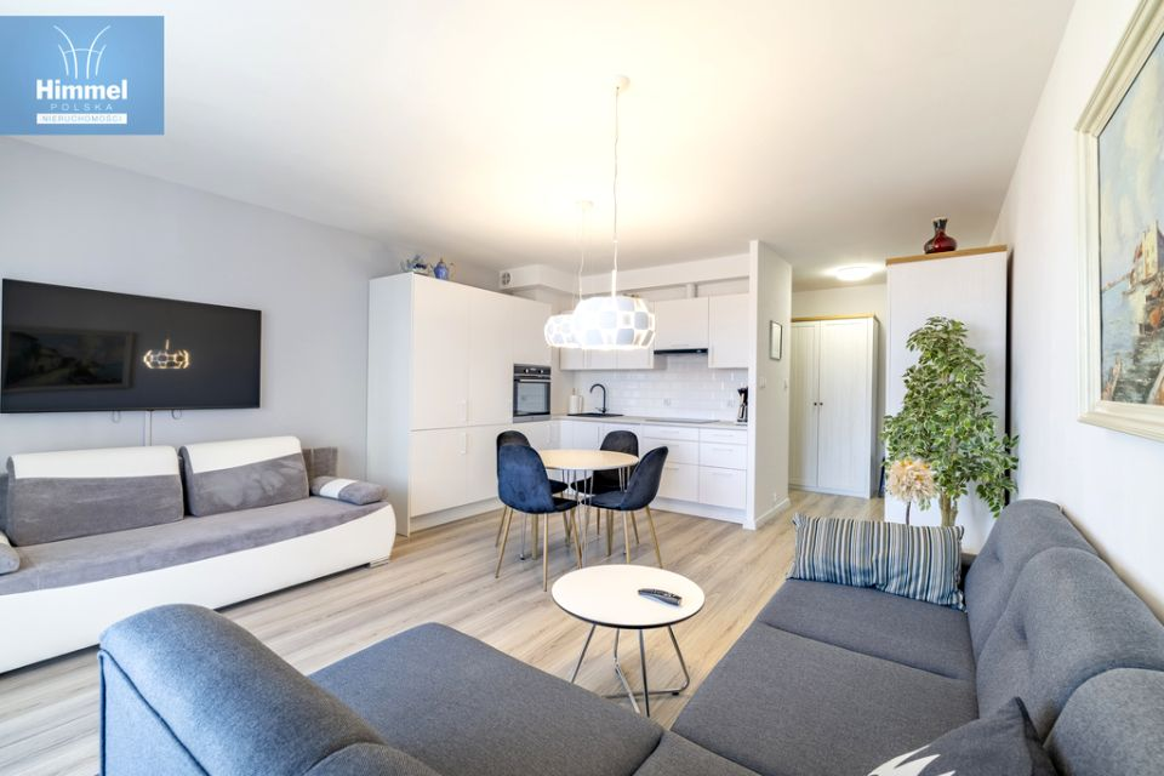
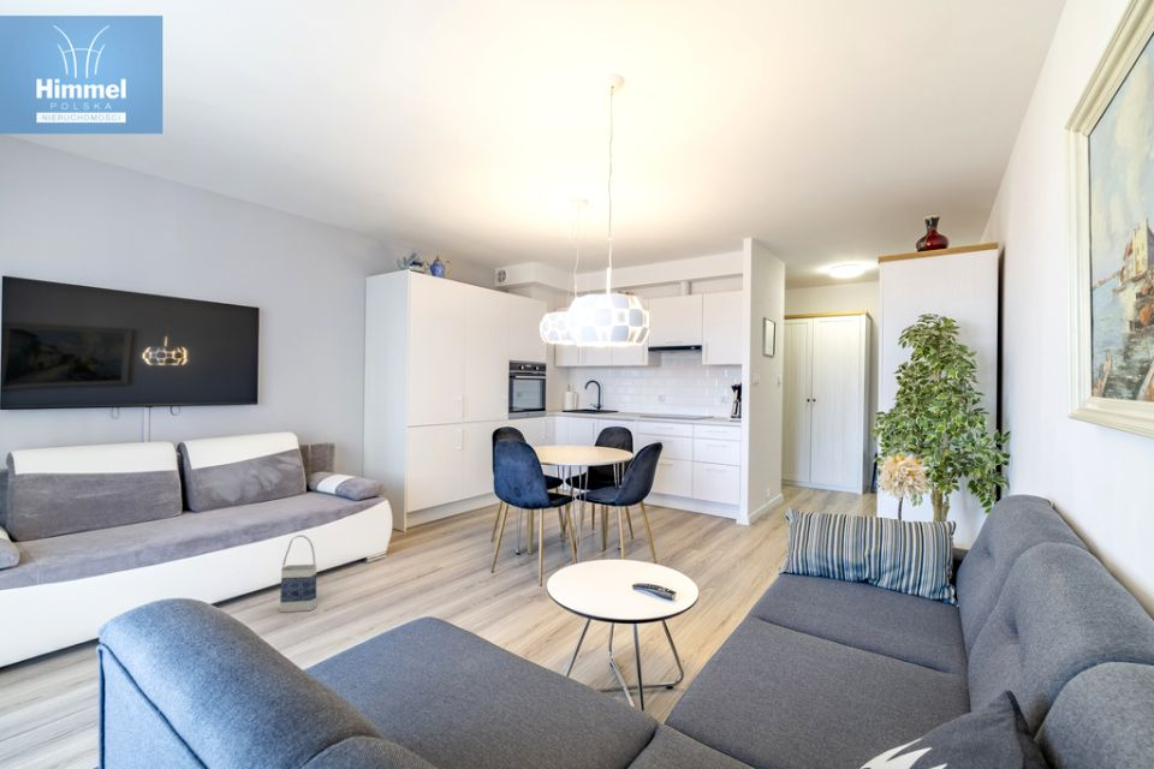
+ bag (298, 571)
